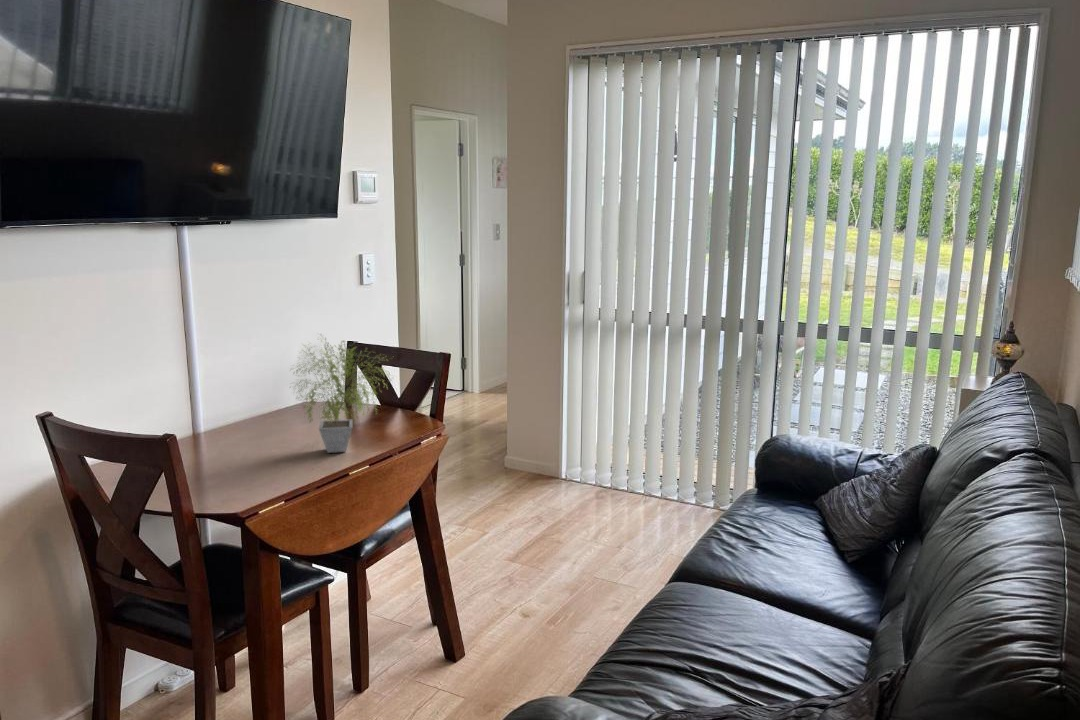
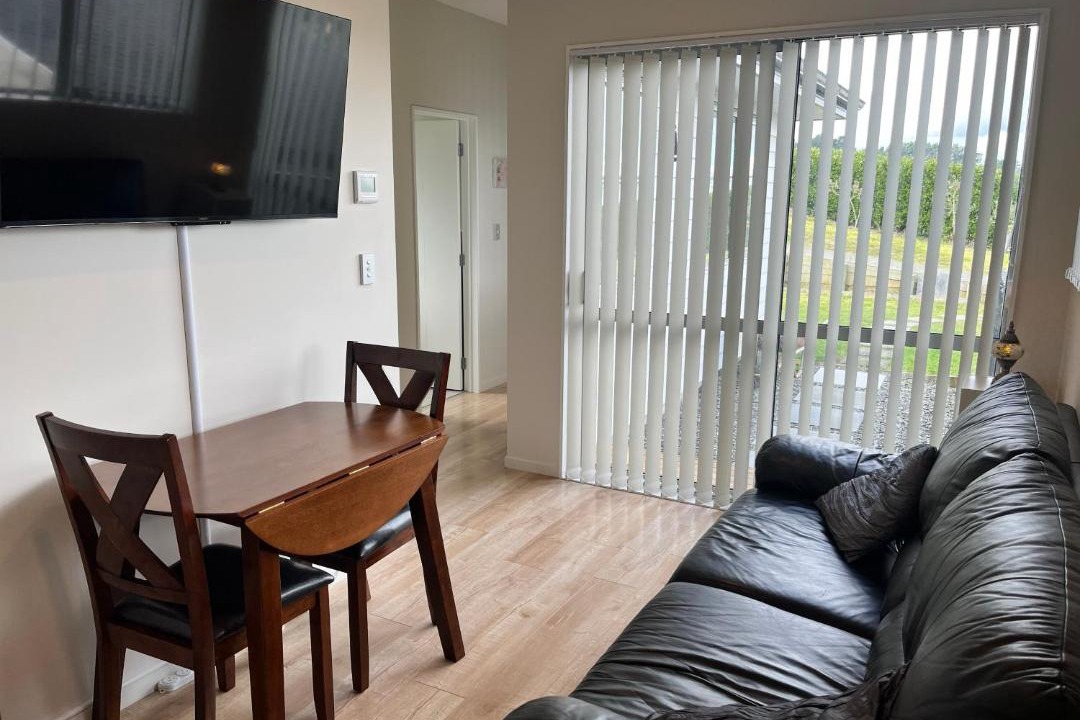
- potted plant (342, 391)
